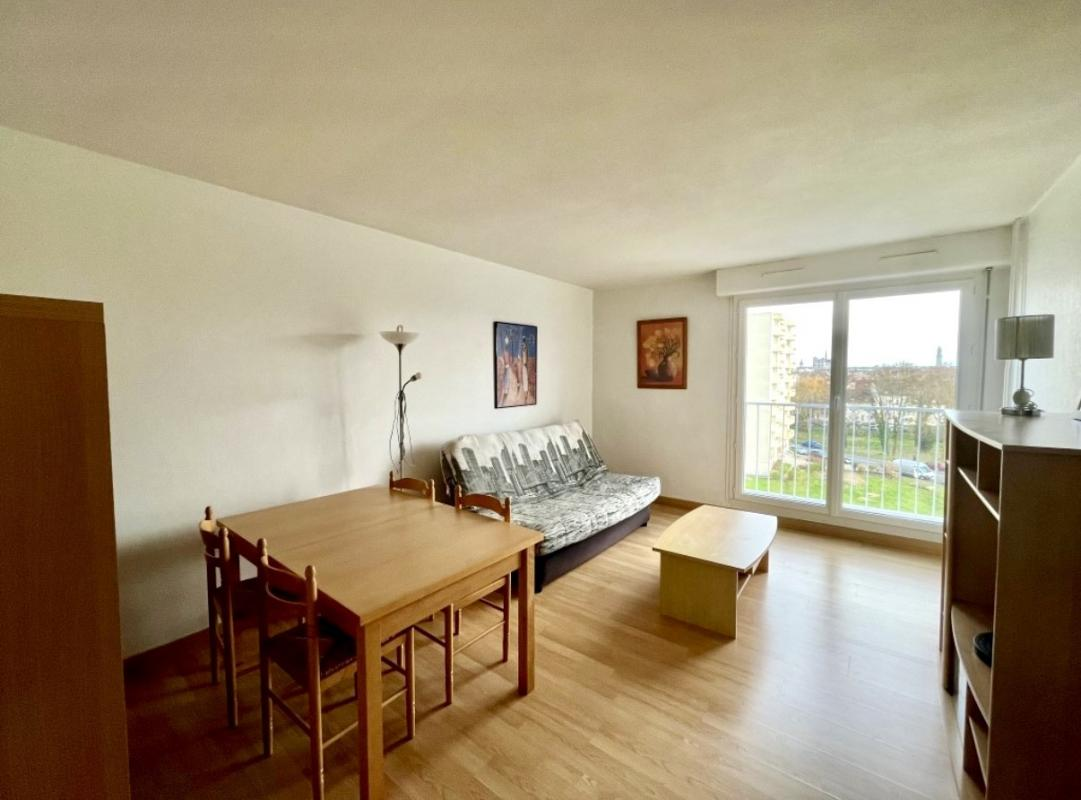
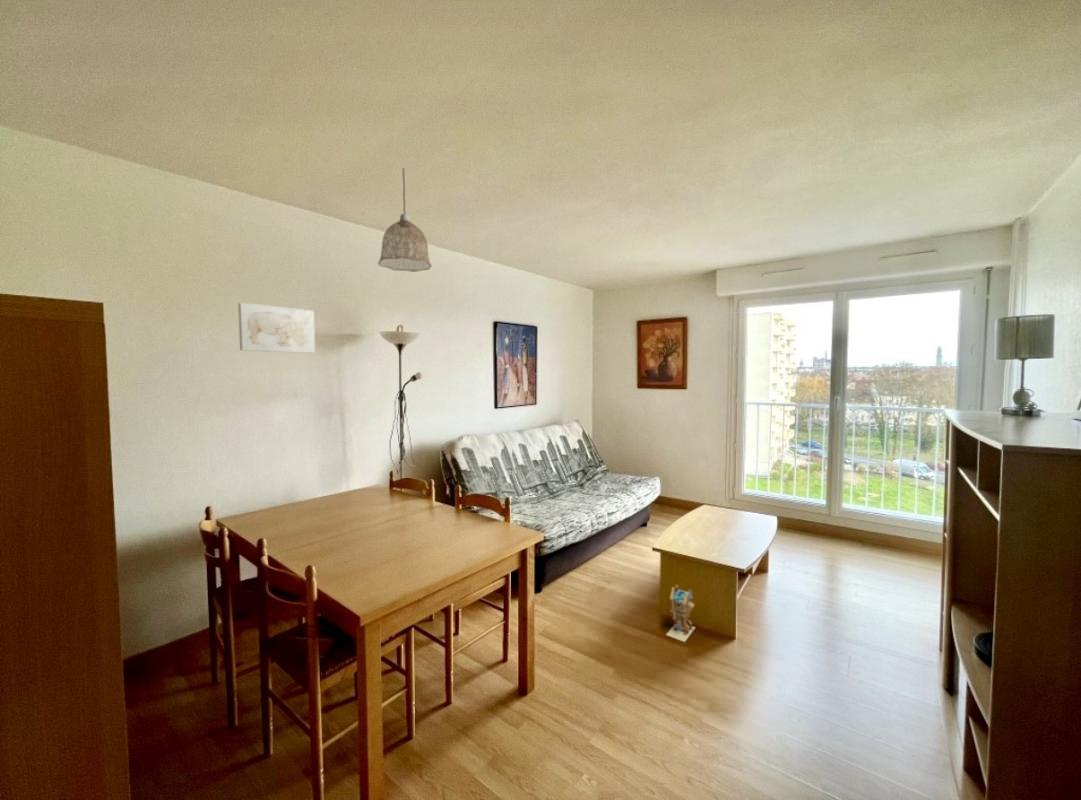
+ pendant lamp (404, 217)
+ wall art (278, 329)
+ toy house (681, 609)
